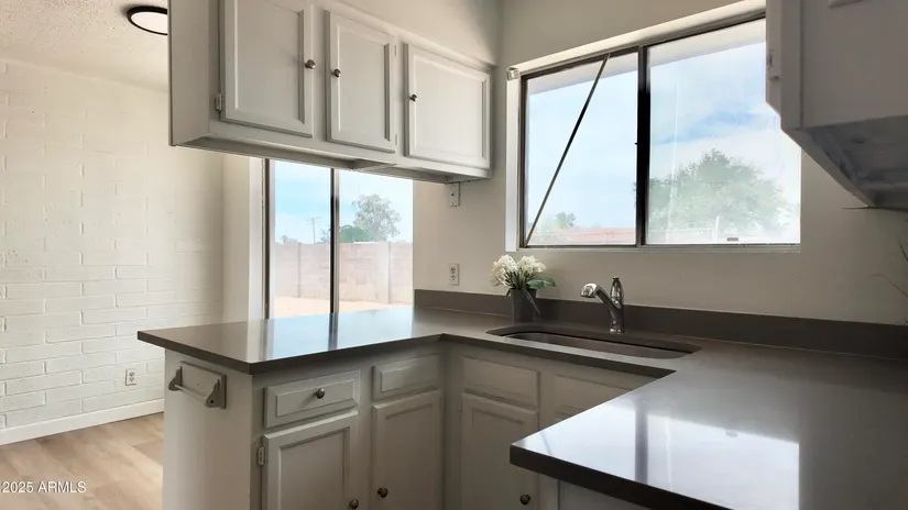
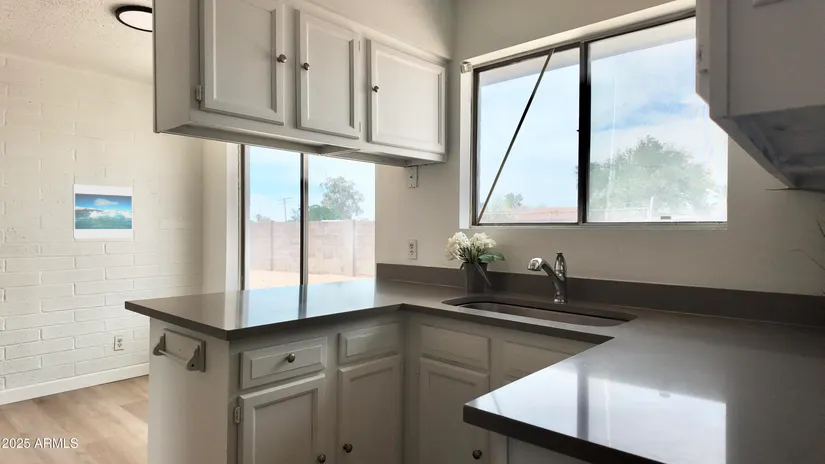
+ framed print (103, 212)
